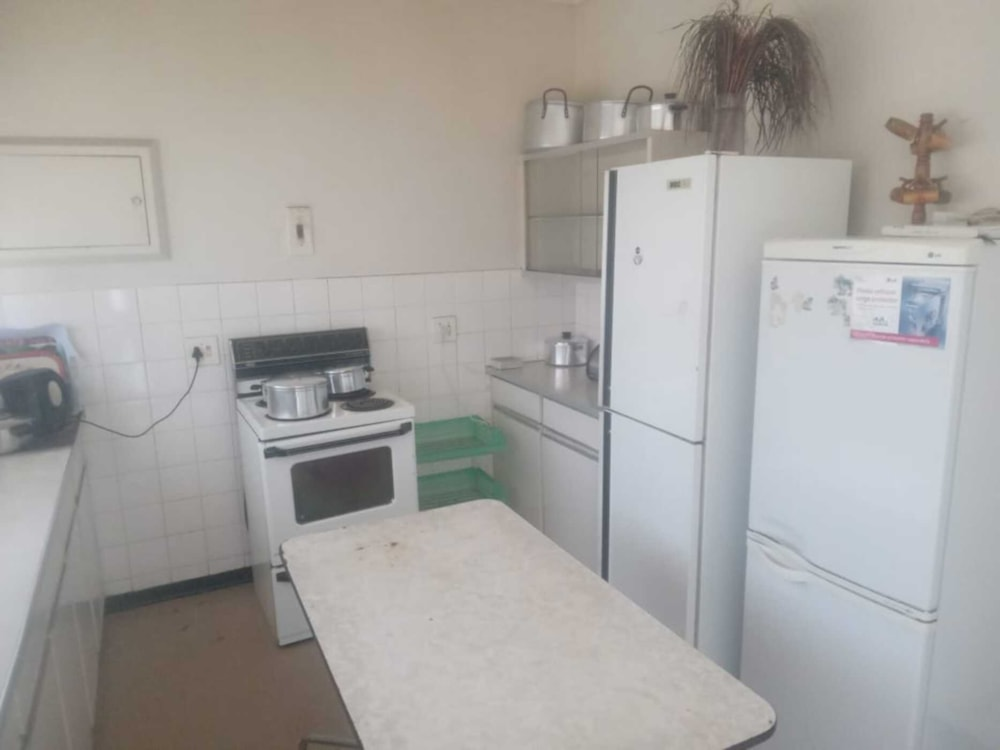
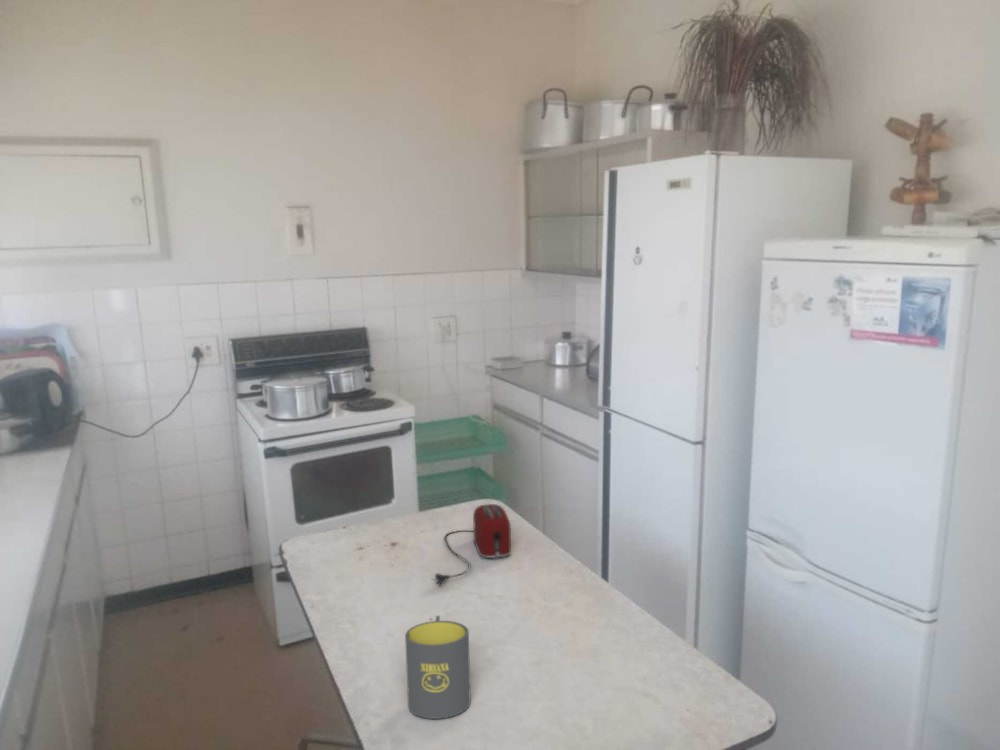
+ mug (438, 664)
+ toaster (467, 531)
